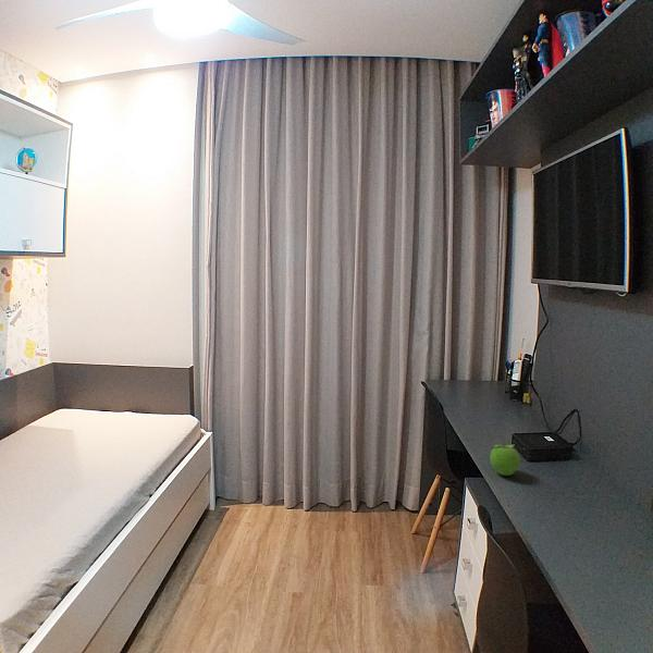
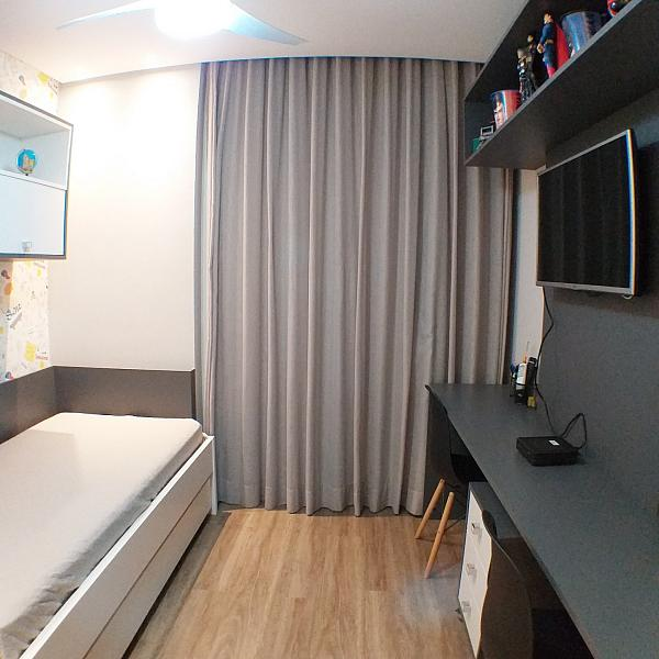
- fruit (505, 458)
